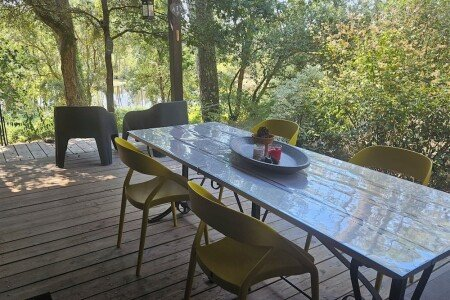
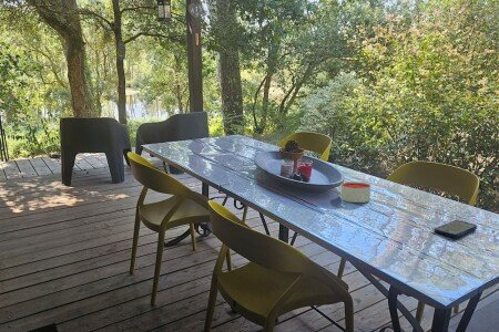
+ candle (355, 190)
+ mobile phone (455, 228)
